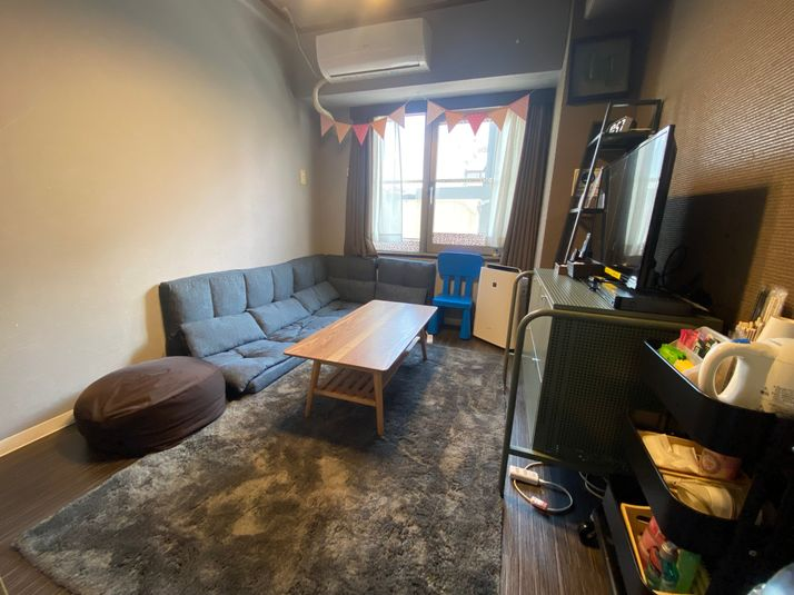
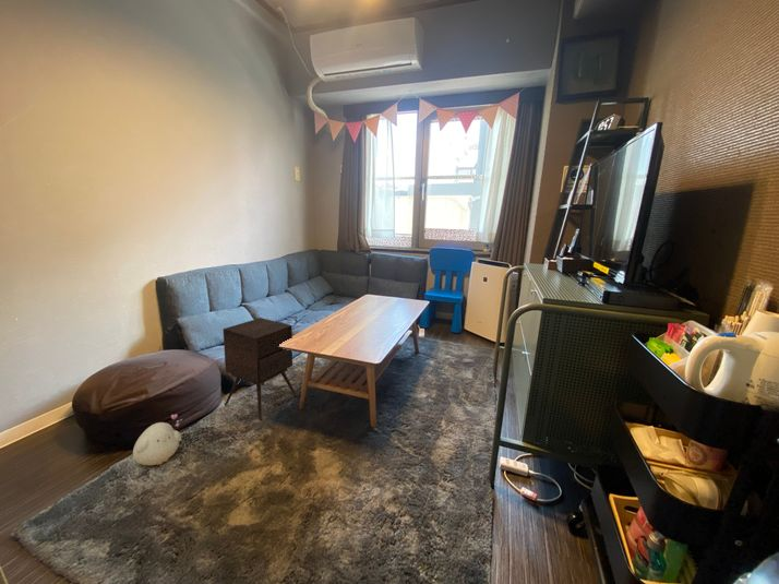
+ plush toy (157, 437)
+ side table (261, 365)
